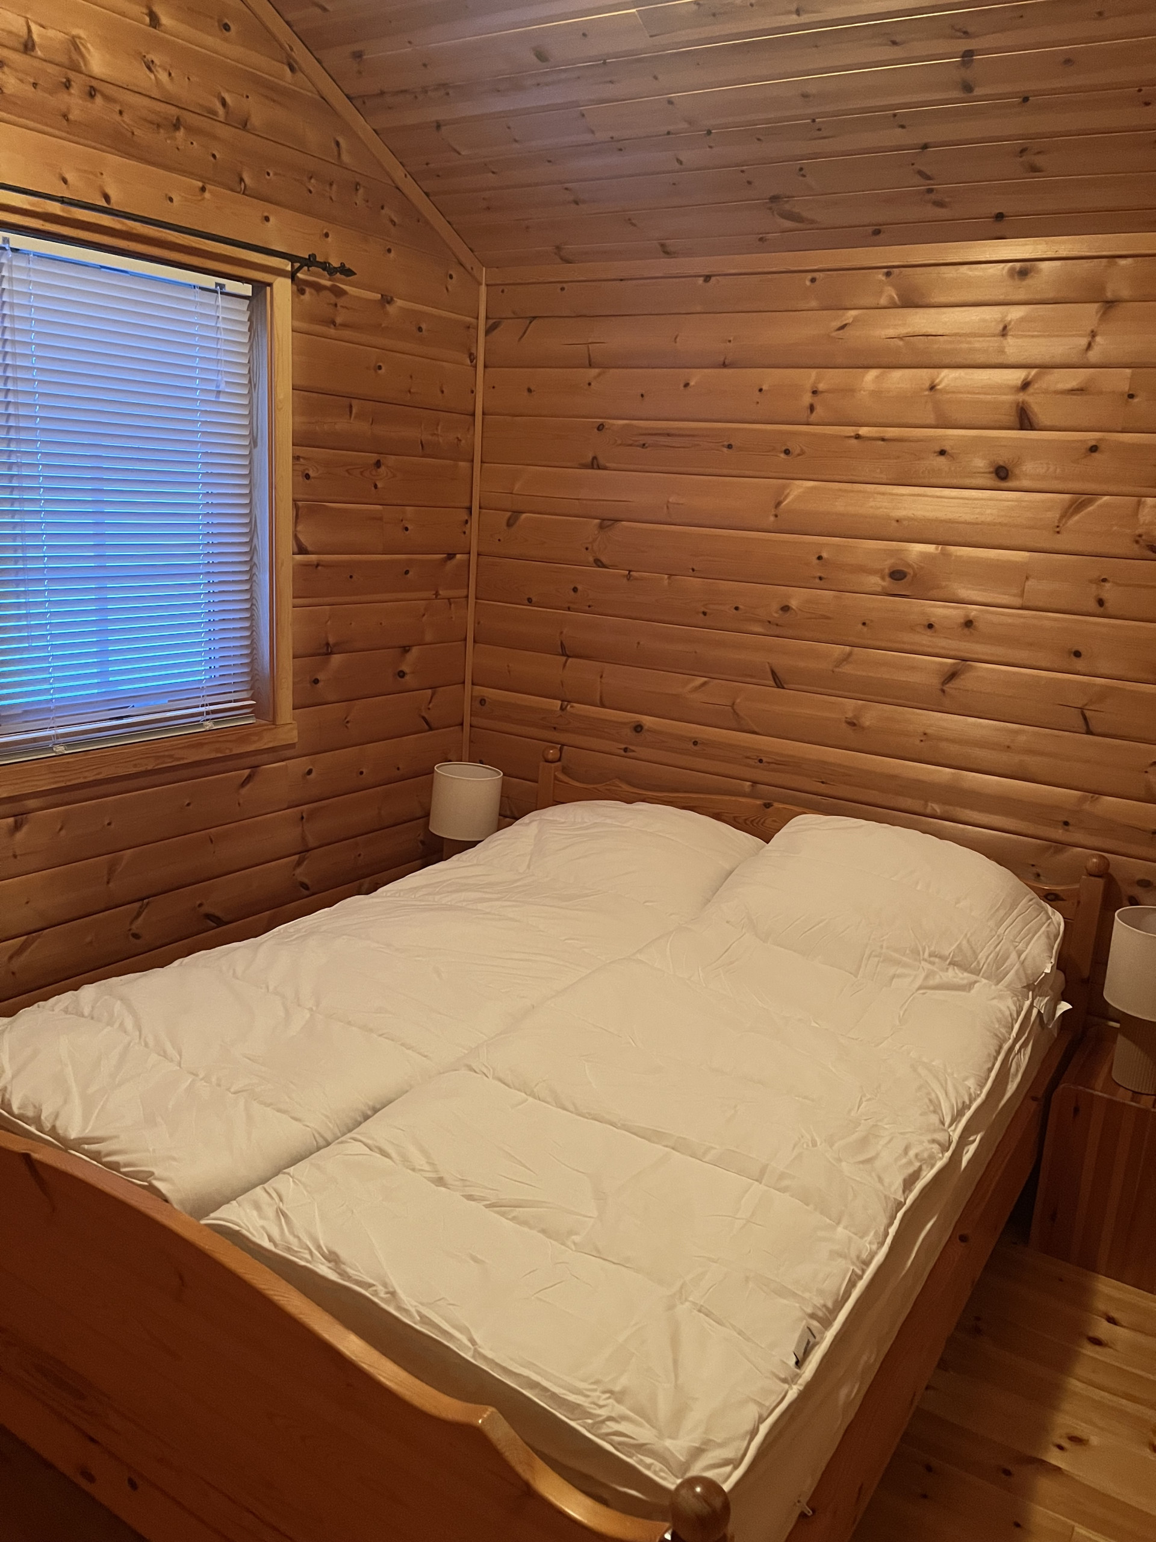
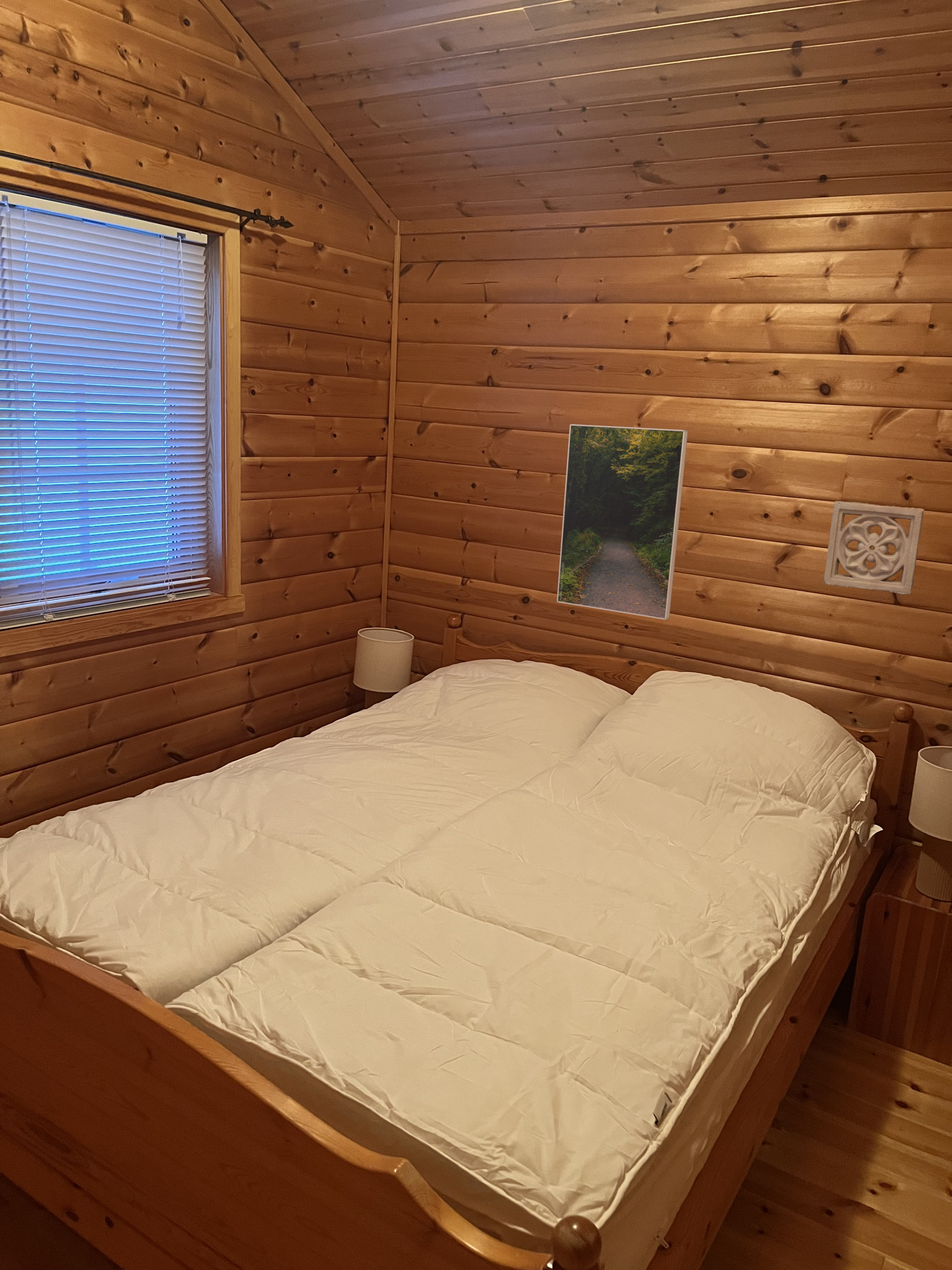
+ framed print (619, 520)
+ wall ornament (871, 549)
